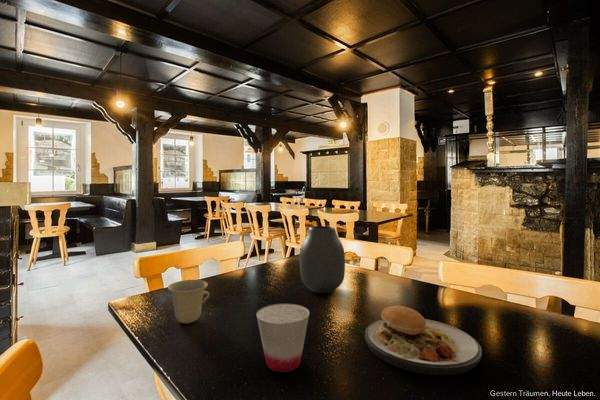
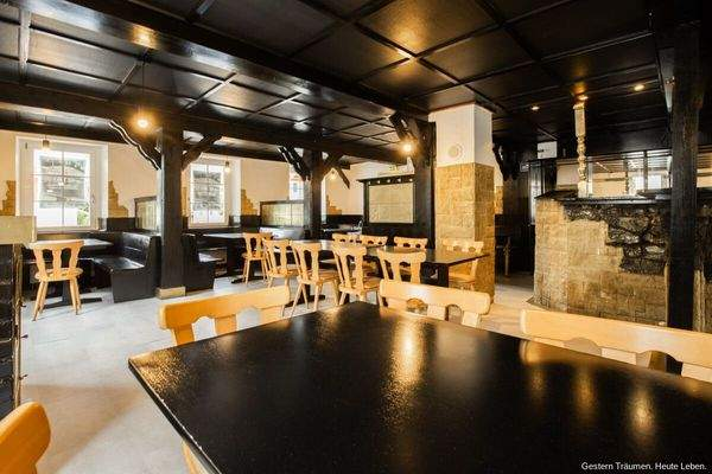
- cup (283, 338)
- plate (419, 318)
- vase (322, 258)
- cup (188, 302)
